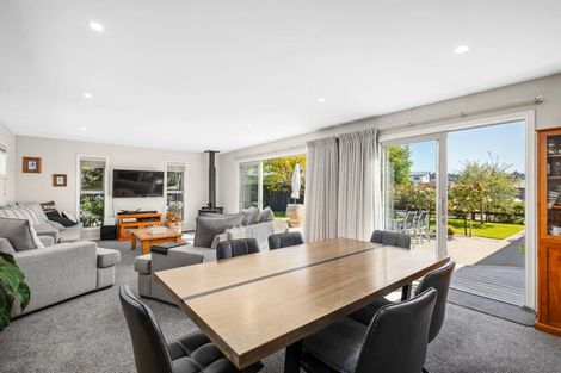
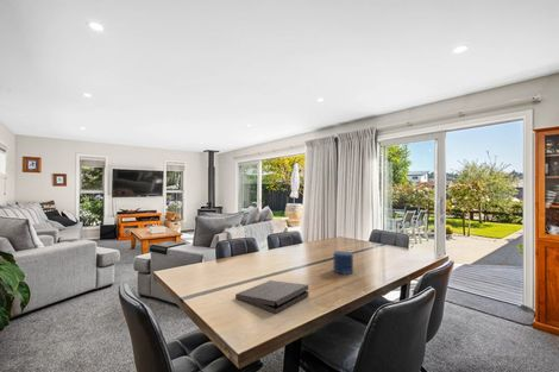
+ candle (343, 261)
+ pizza box (272, 291)
